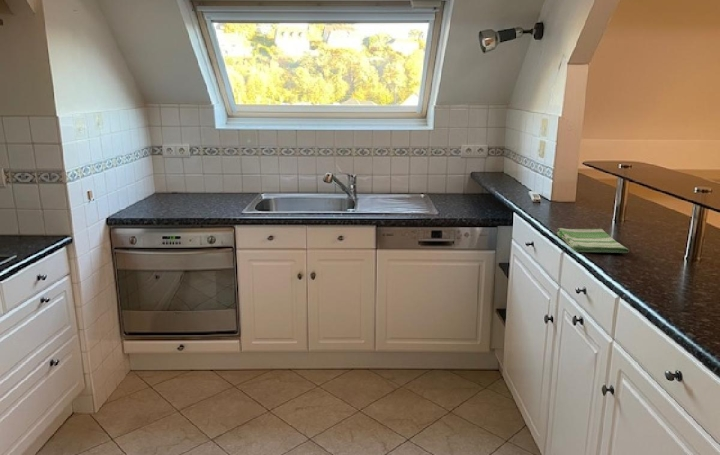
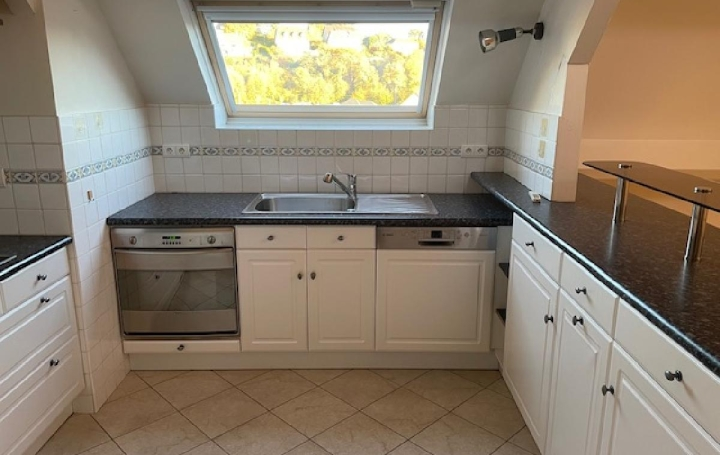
- dish towel (589, 239)
